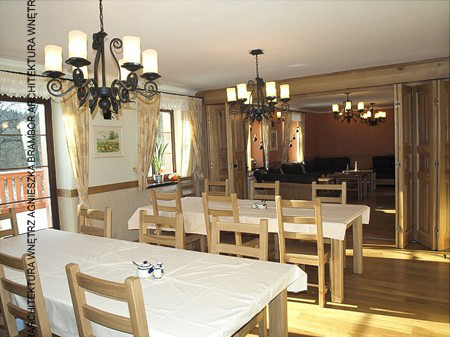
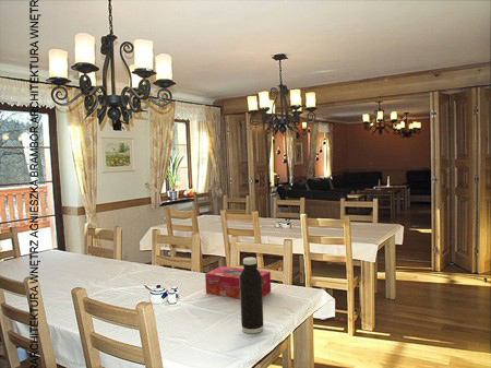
+ tissue box (238, 282)
+ water bottle (251, 294)
